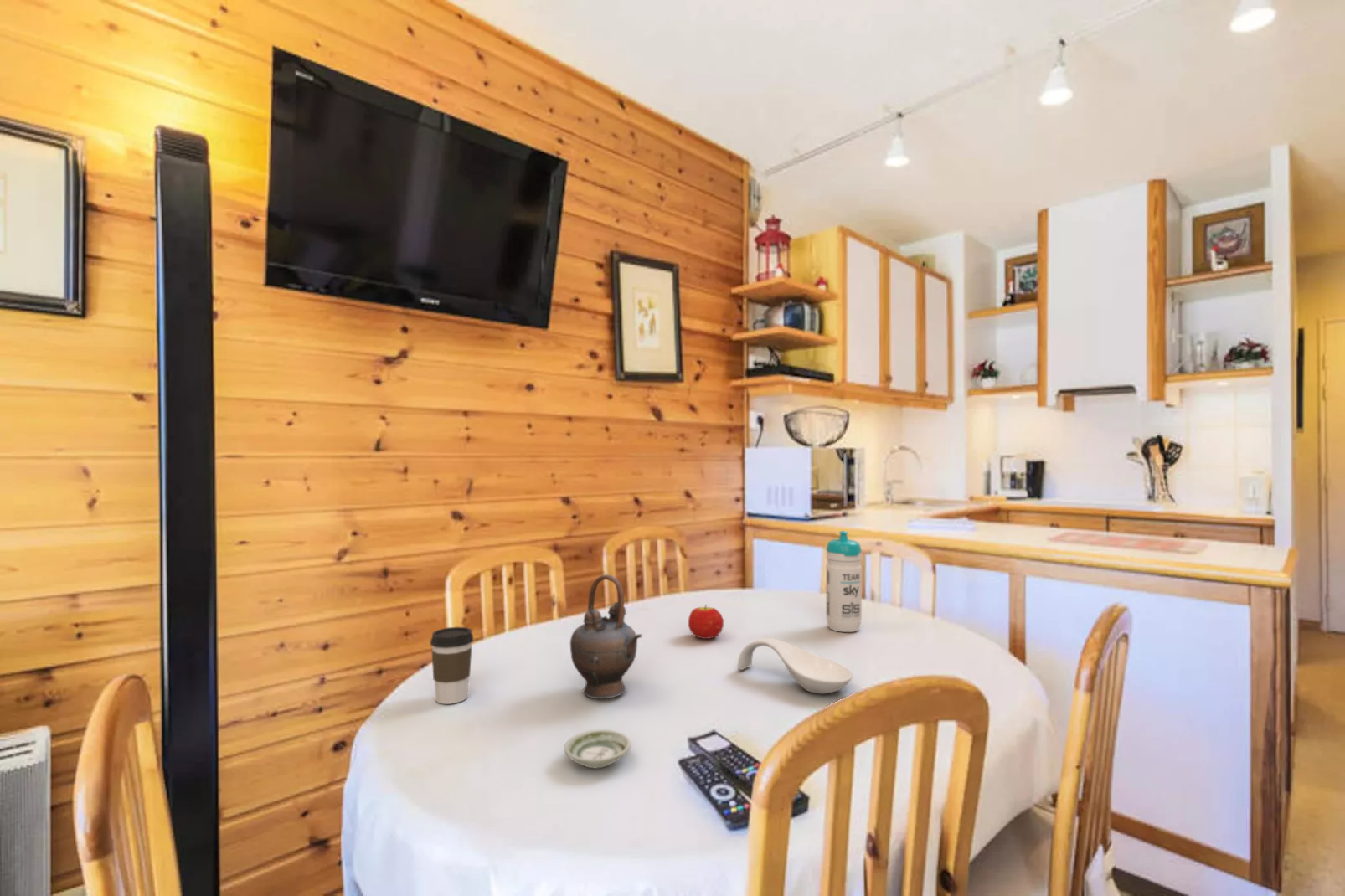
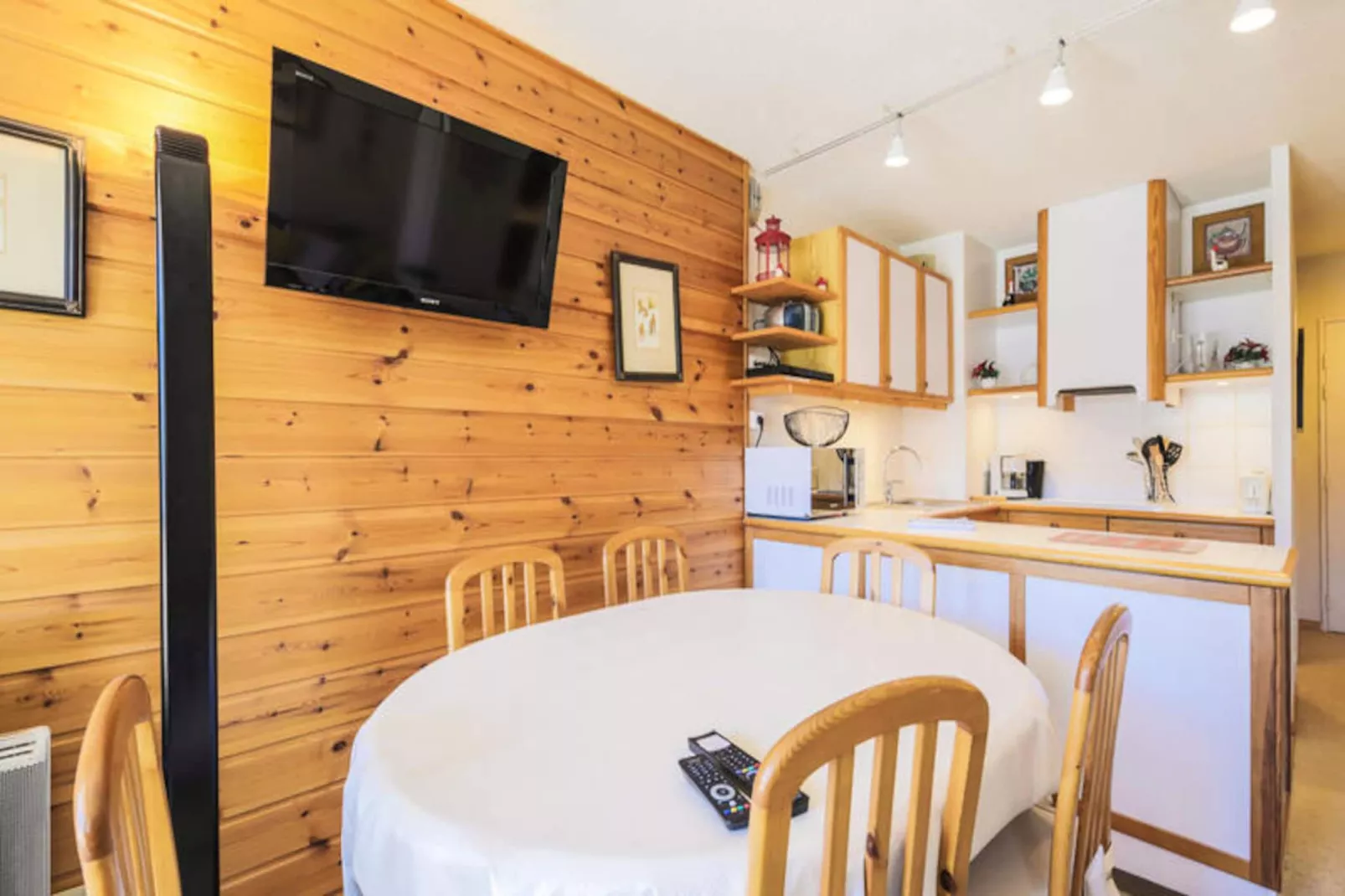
- fruit (705, 621)
- spoon rest (792, 663)
- saucer (597, 751)
- coffee cup (451, 665)
- teapot (609, 635)
- water bottle (843, 579)
